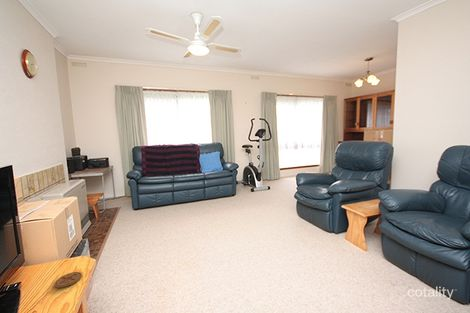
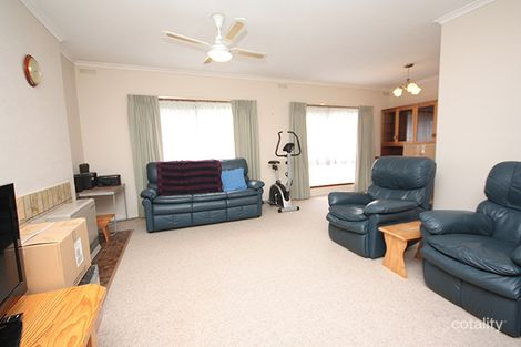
- coaster (68, 279)
